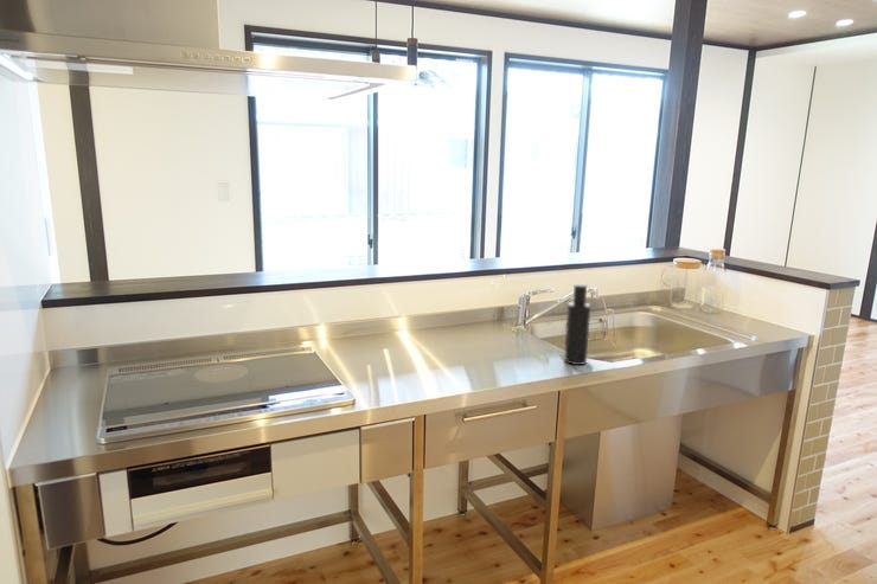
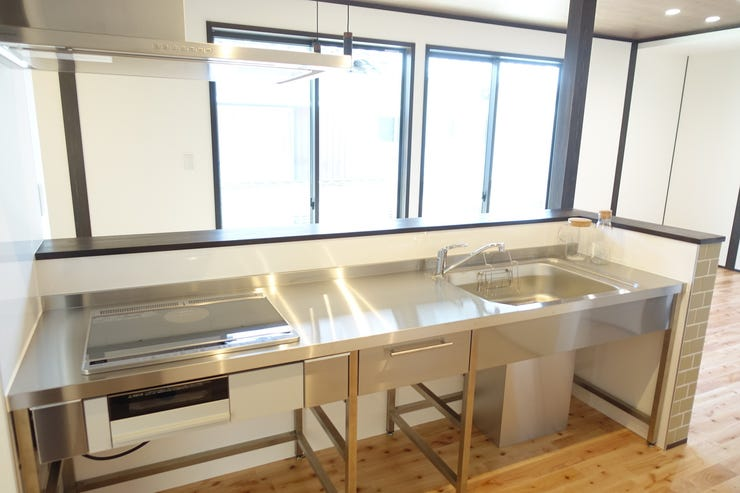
- atomizer (577, 323)
